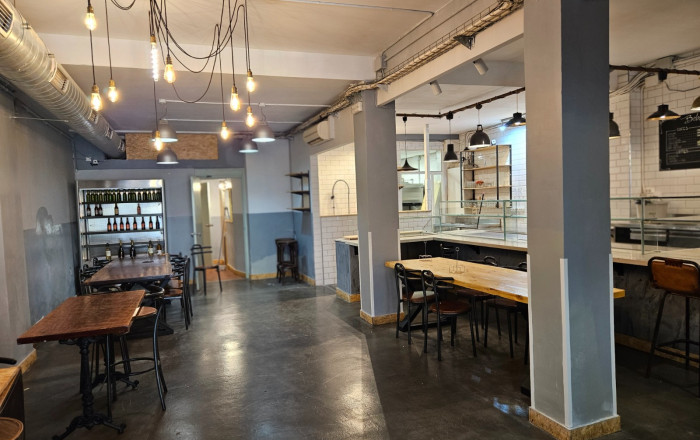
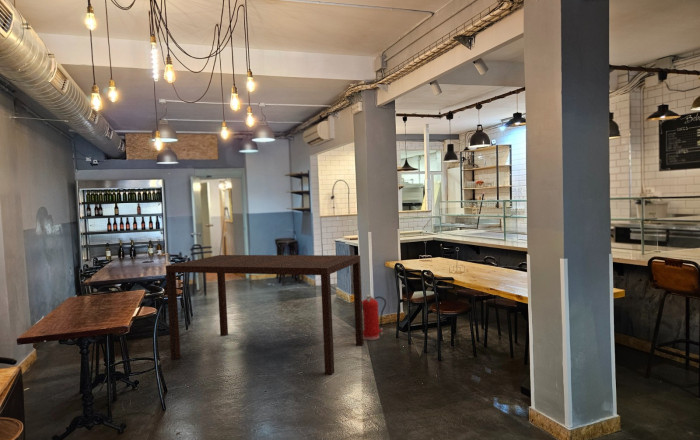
+ dining table (267, 273)
+ fire extinguisher (373, 316)
